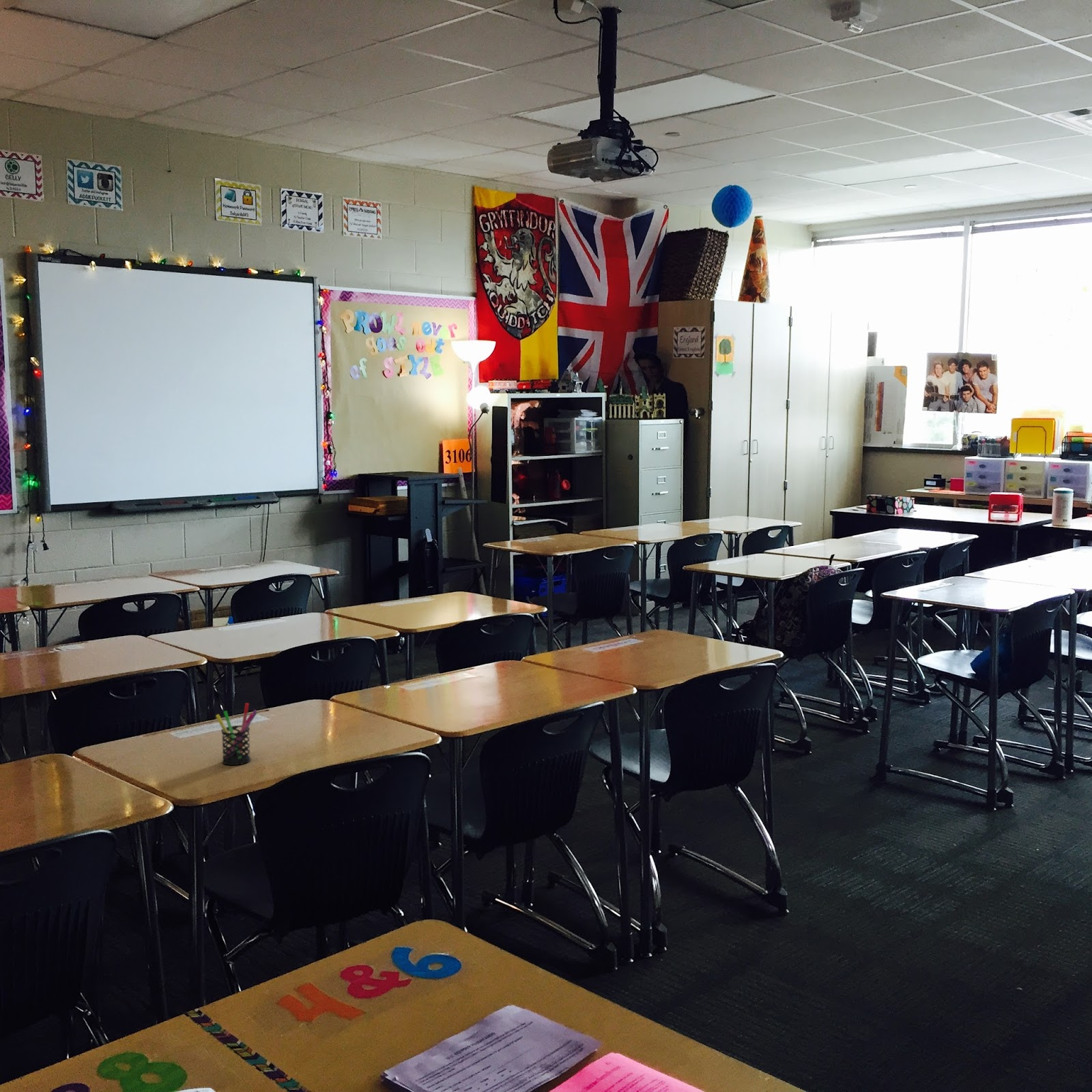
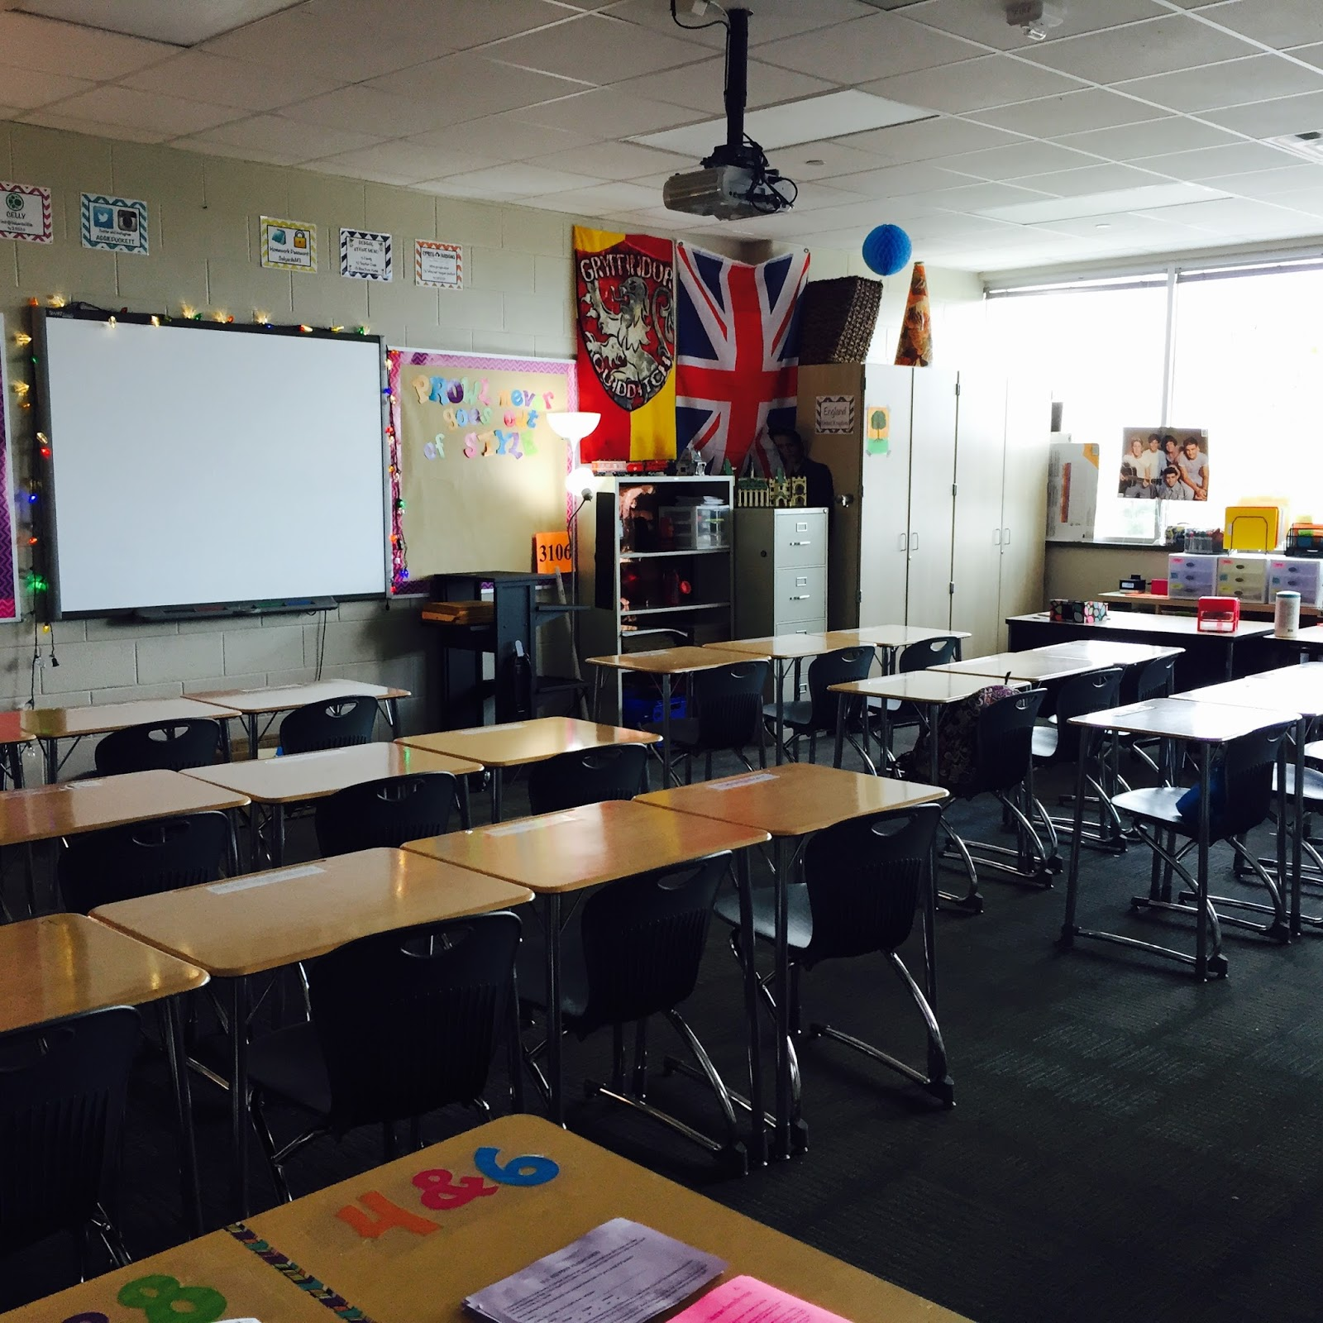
- pen holder (235, 733)
